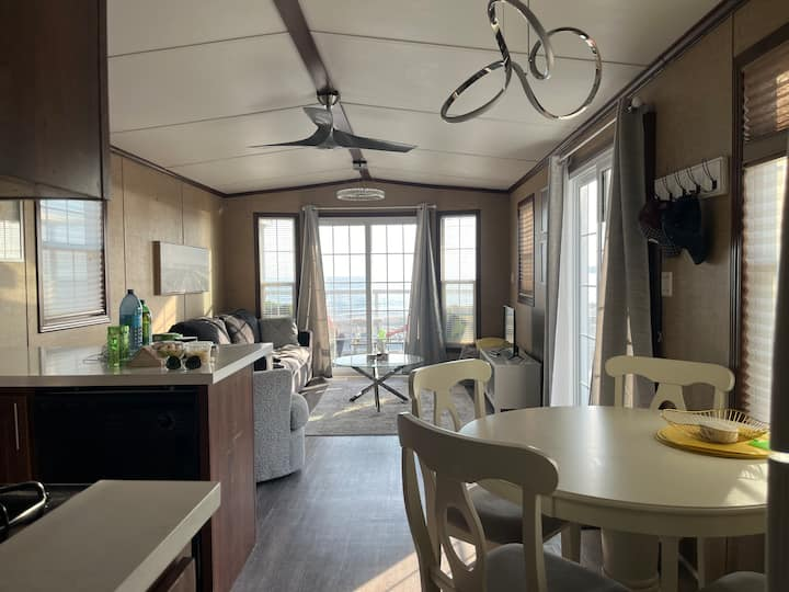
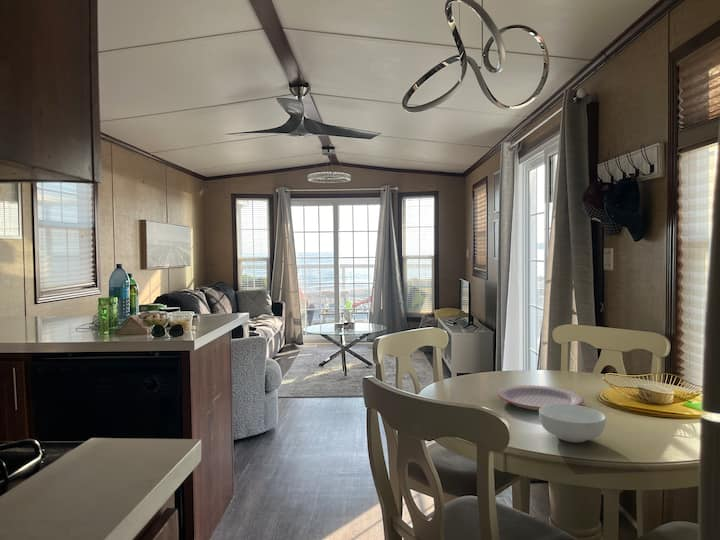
+ cereal bowl (571, 424)
+ plate (539, 398)
